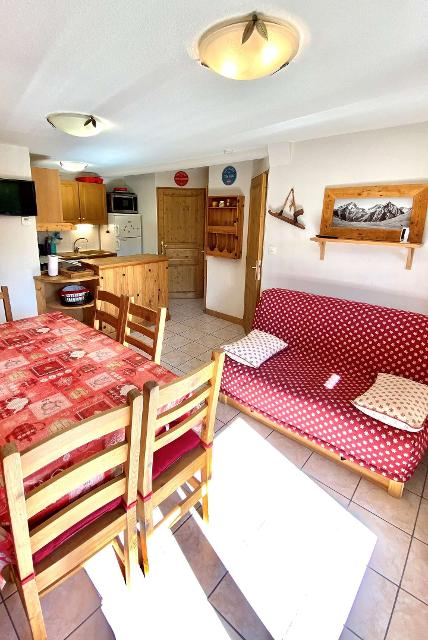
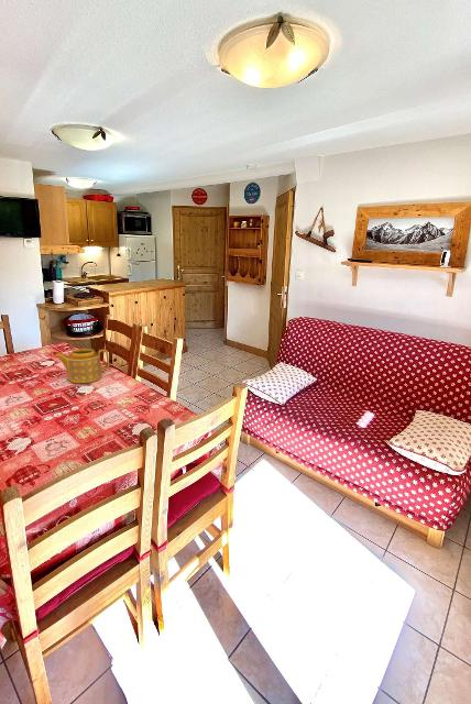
+ teapot (83, 364)
